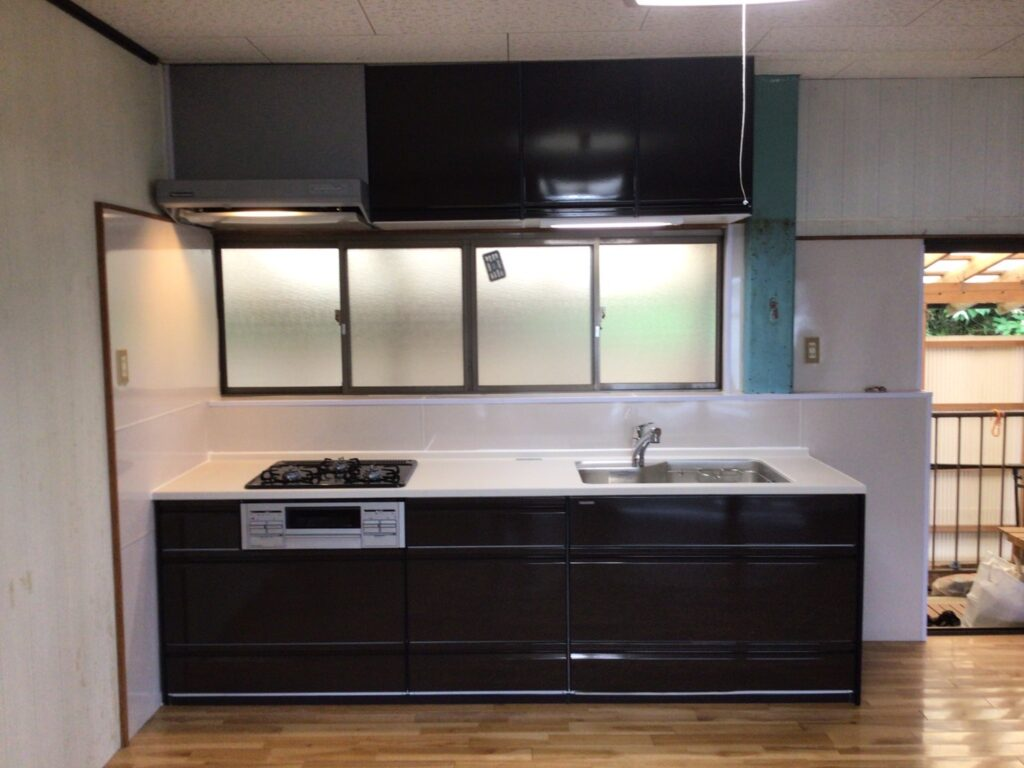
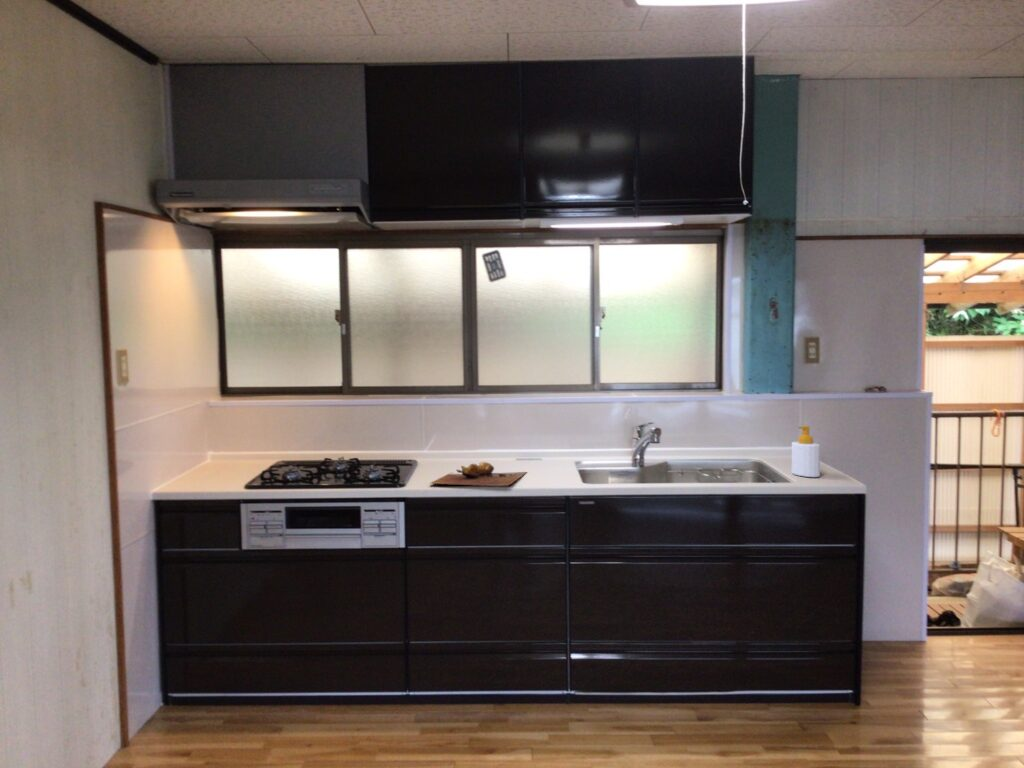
+ cutting board (483, 468)
+ soap bottle (805, 450)
